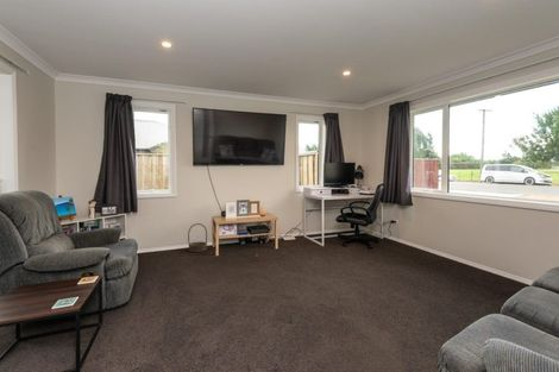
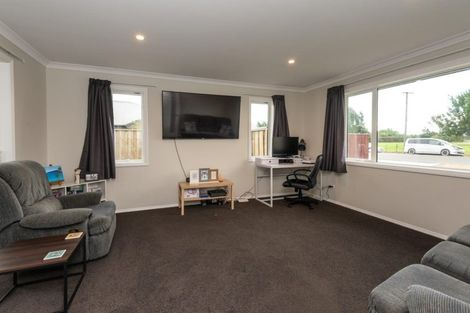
- basket (197, 242)
